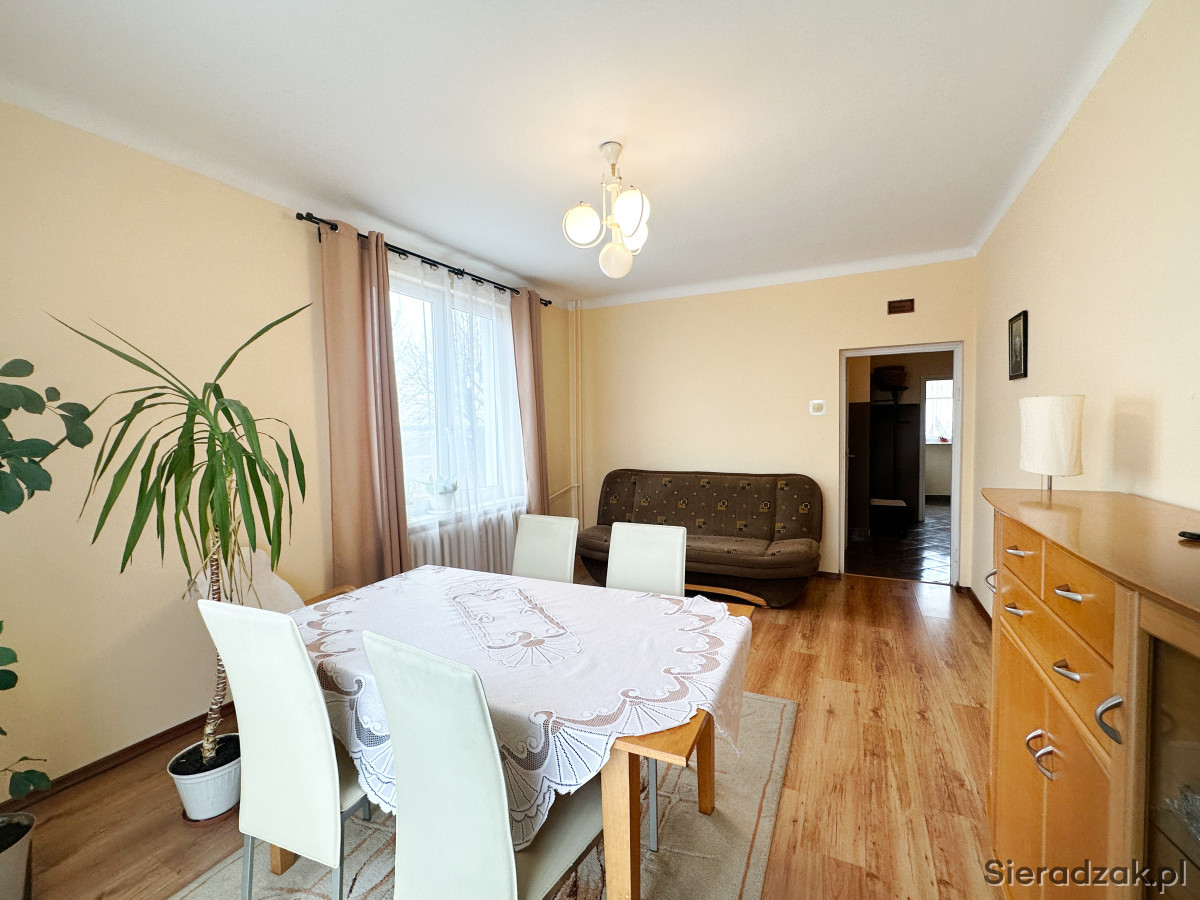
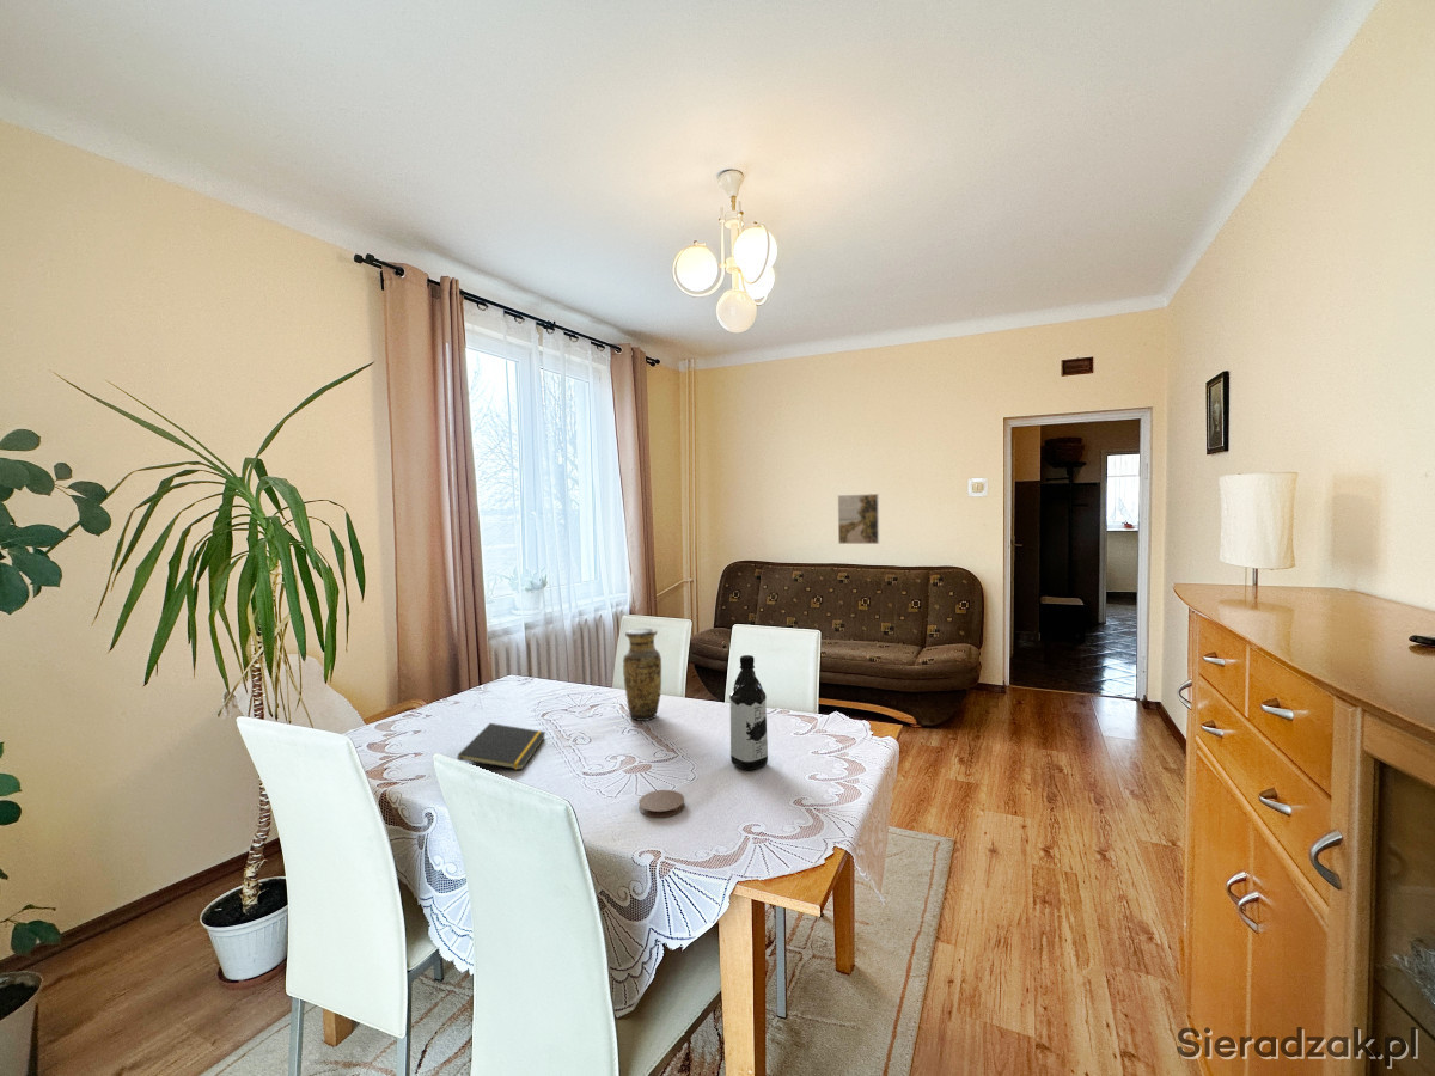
+ coaster (661, 802)
+ notepad (505, 745)
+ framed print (857, 519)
+ water bottle (747, 710)
+ vase (642, 673)
